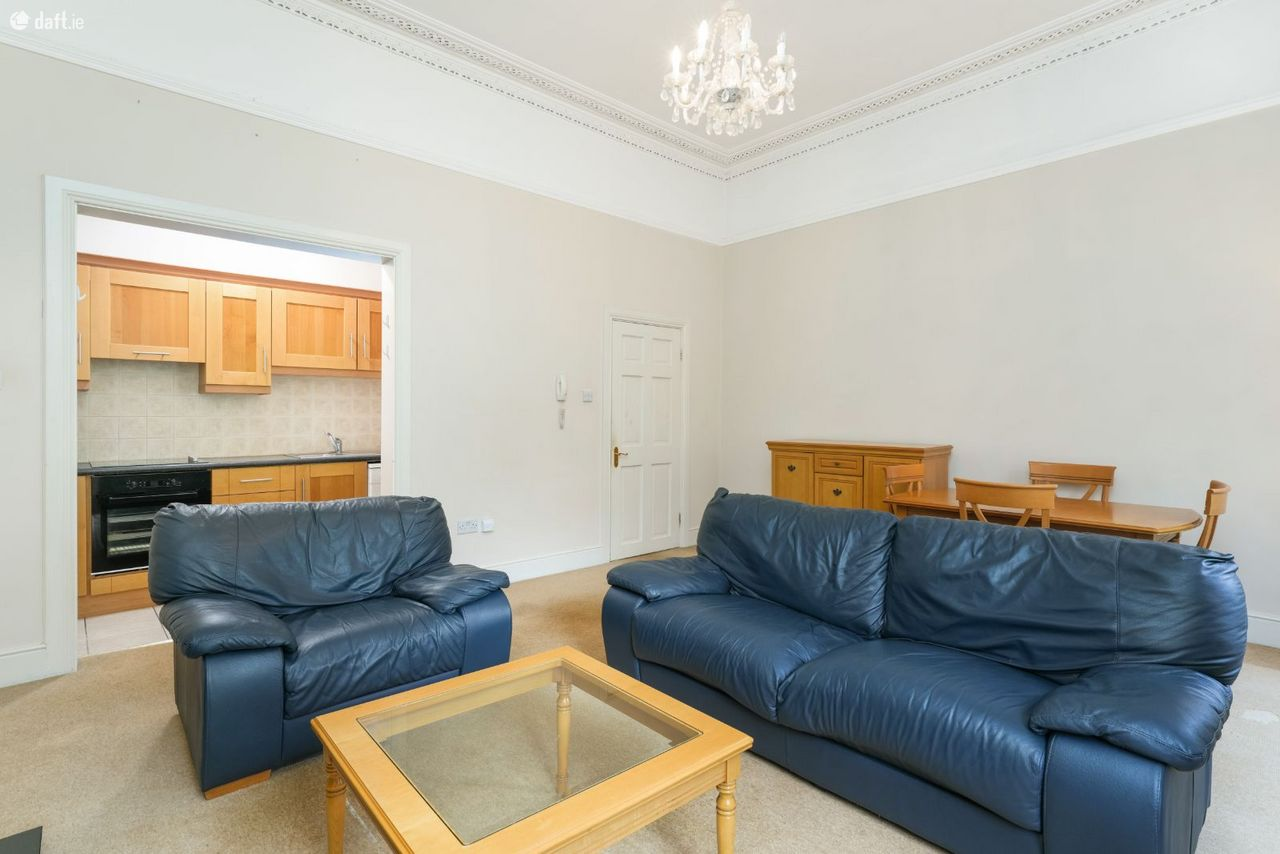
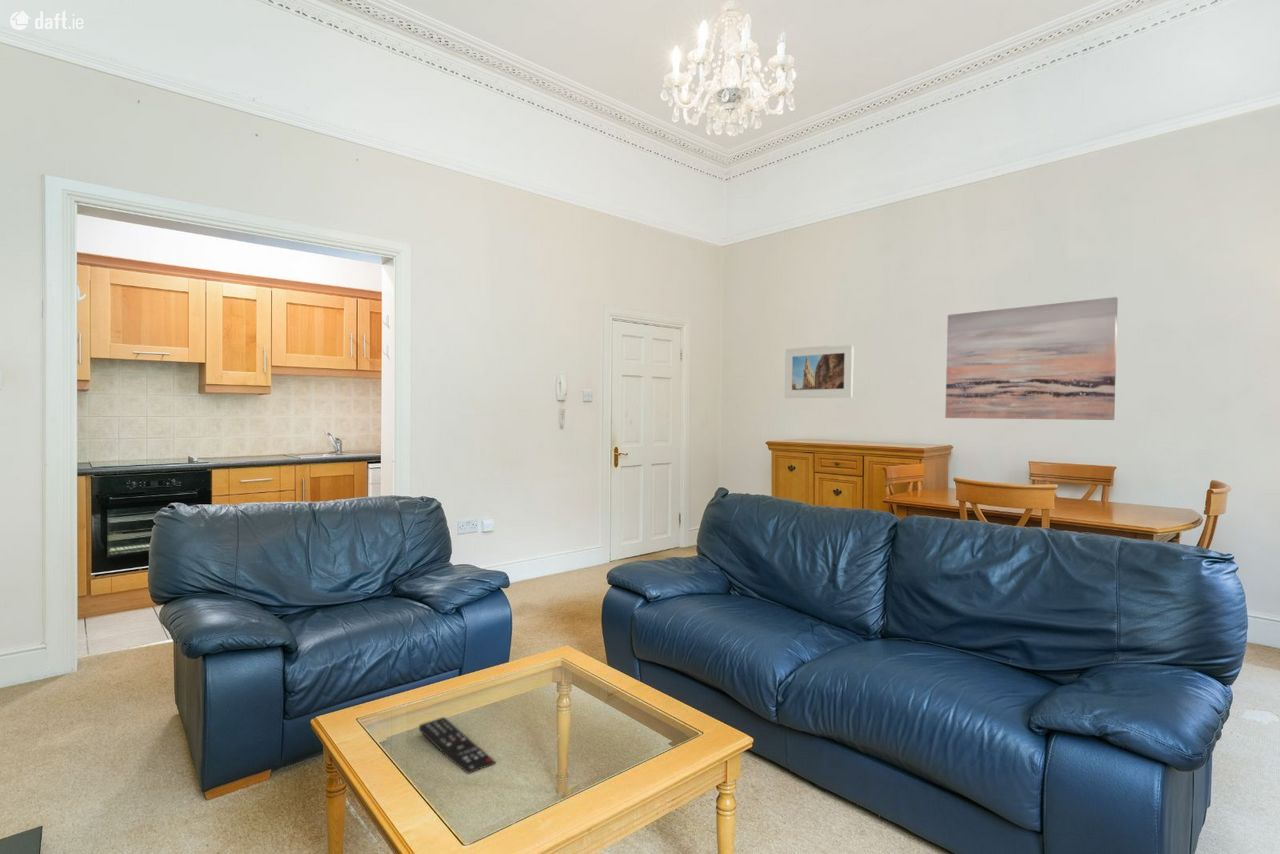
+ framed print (817, 372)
+ remote control (455, 744)
+ wall art (1024, 363)
